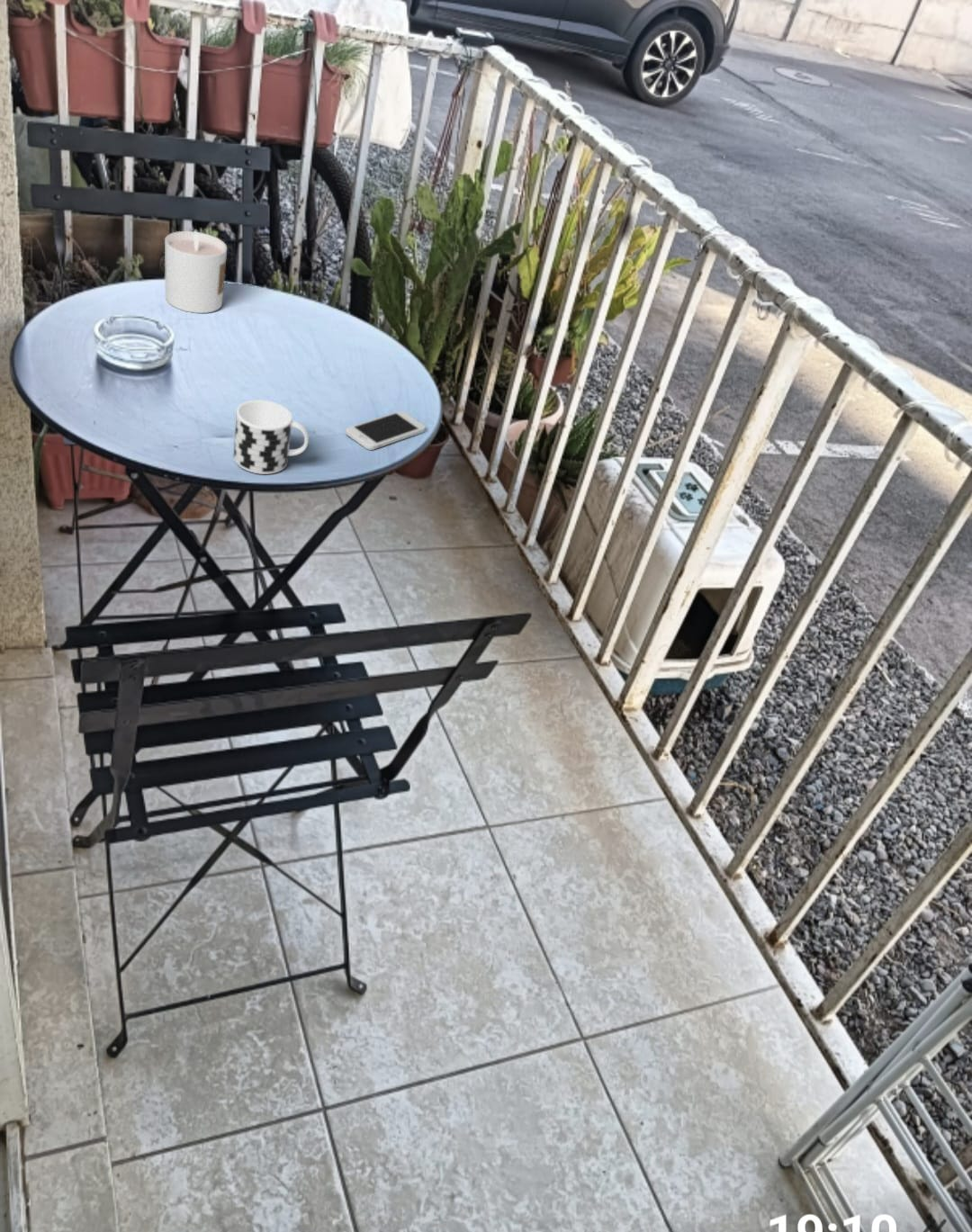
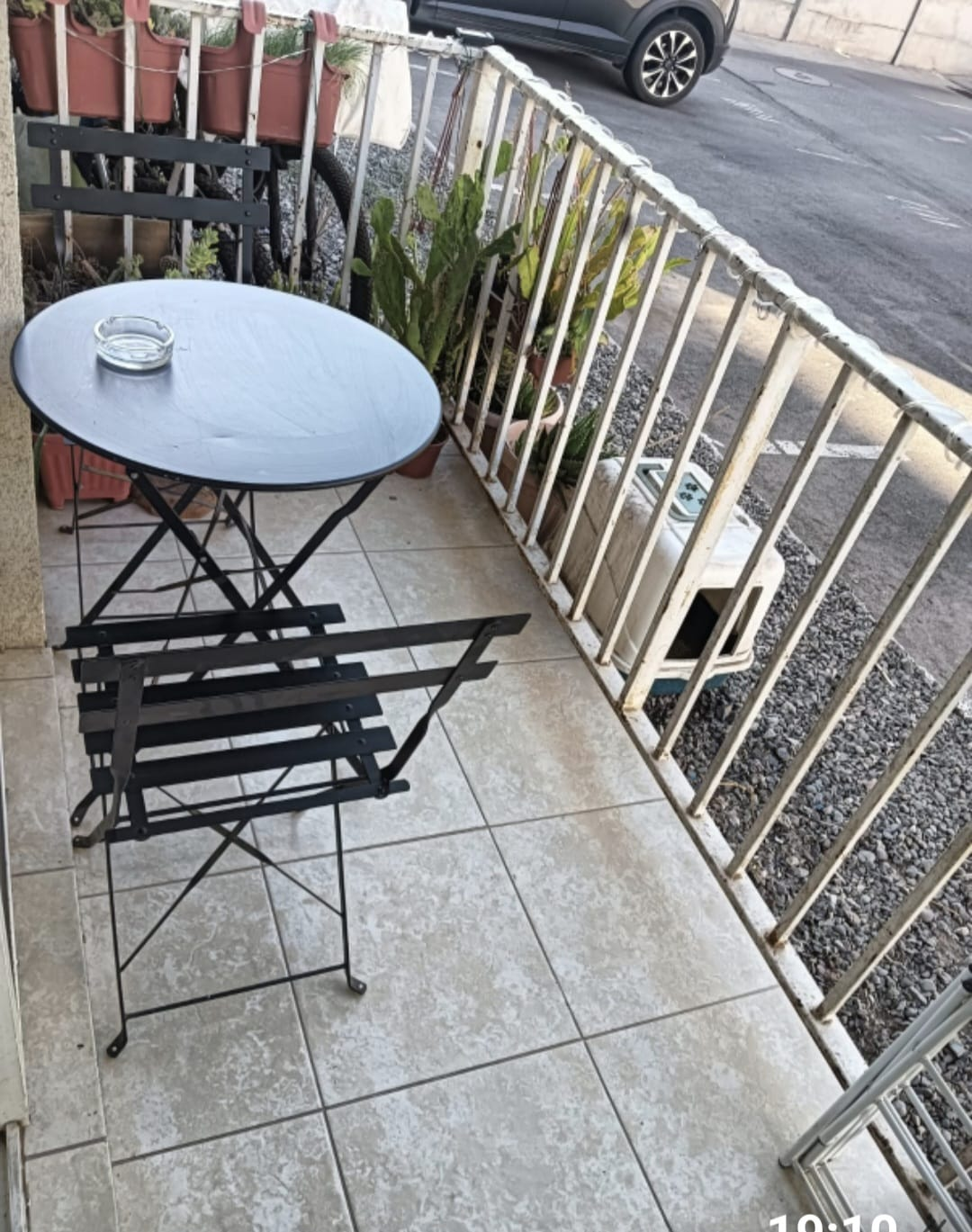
- candle (195, 266)
- cup (272, 438)
- smartphone (386, 429)
